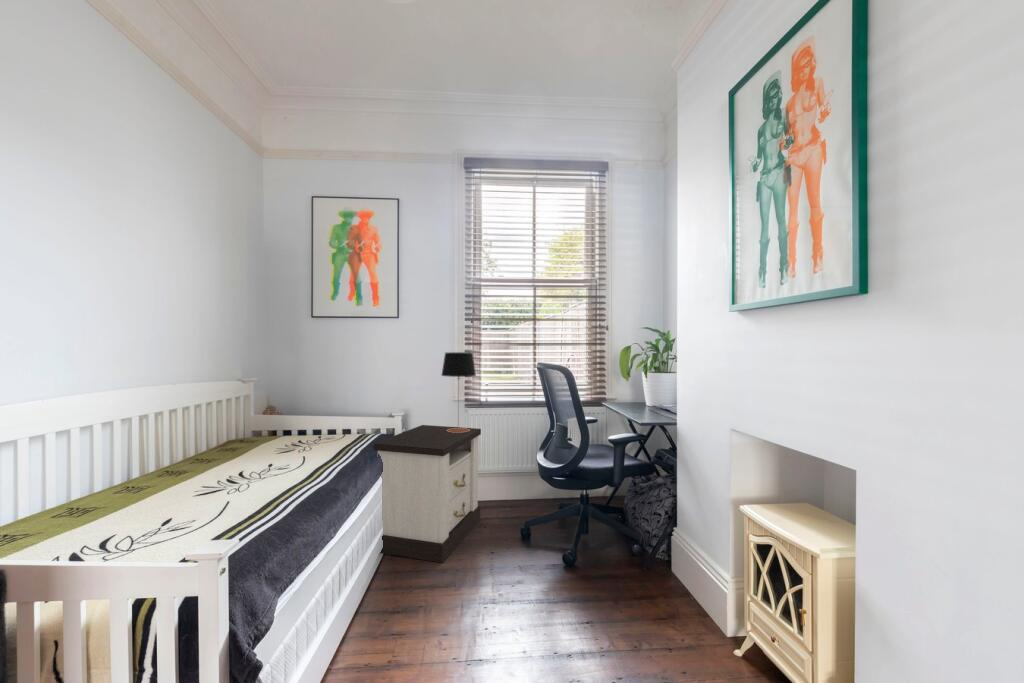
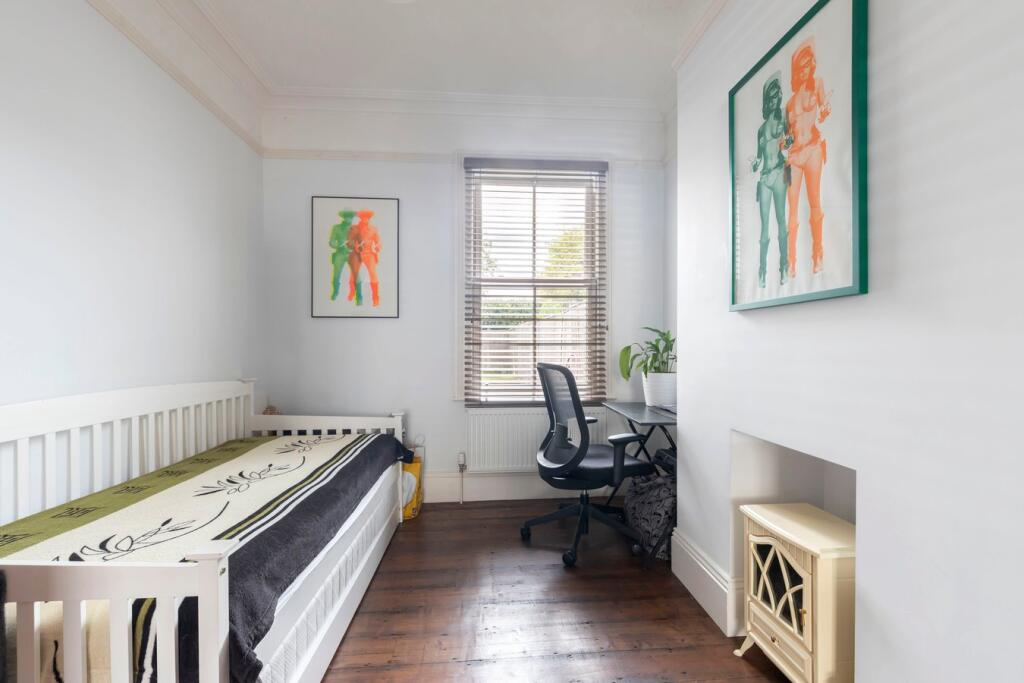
- table lamp (458, 391)
- nightstand (431, 485)
